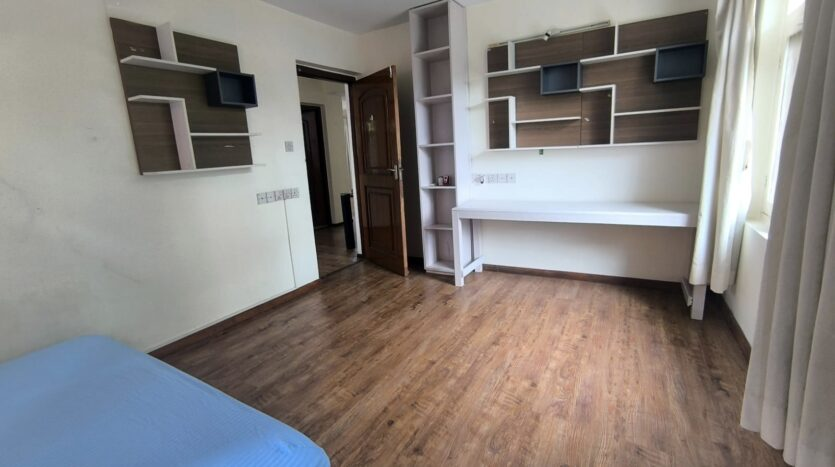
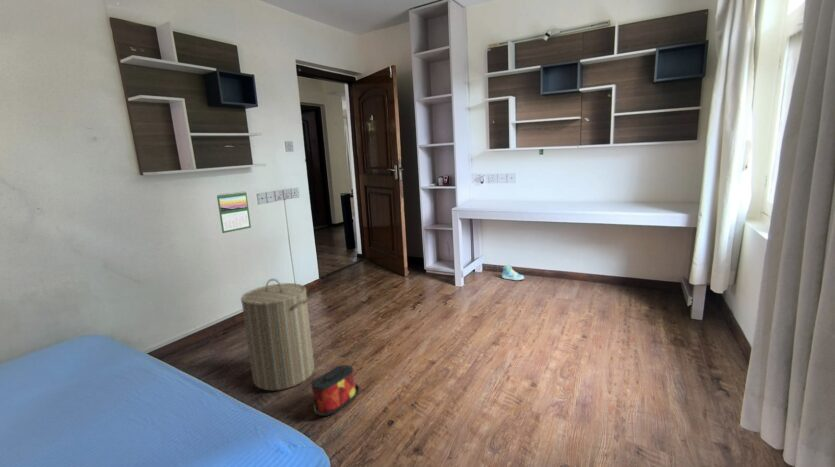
+ calendar (234, 211)
+ bag (335, 387)
+ laundry hamper (278, 327)
+ sneaker (512, 271)
